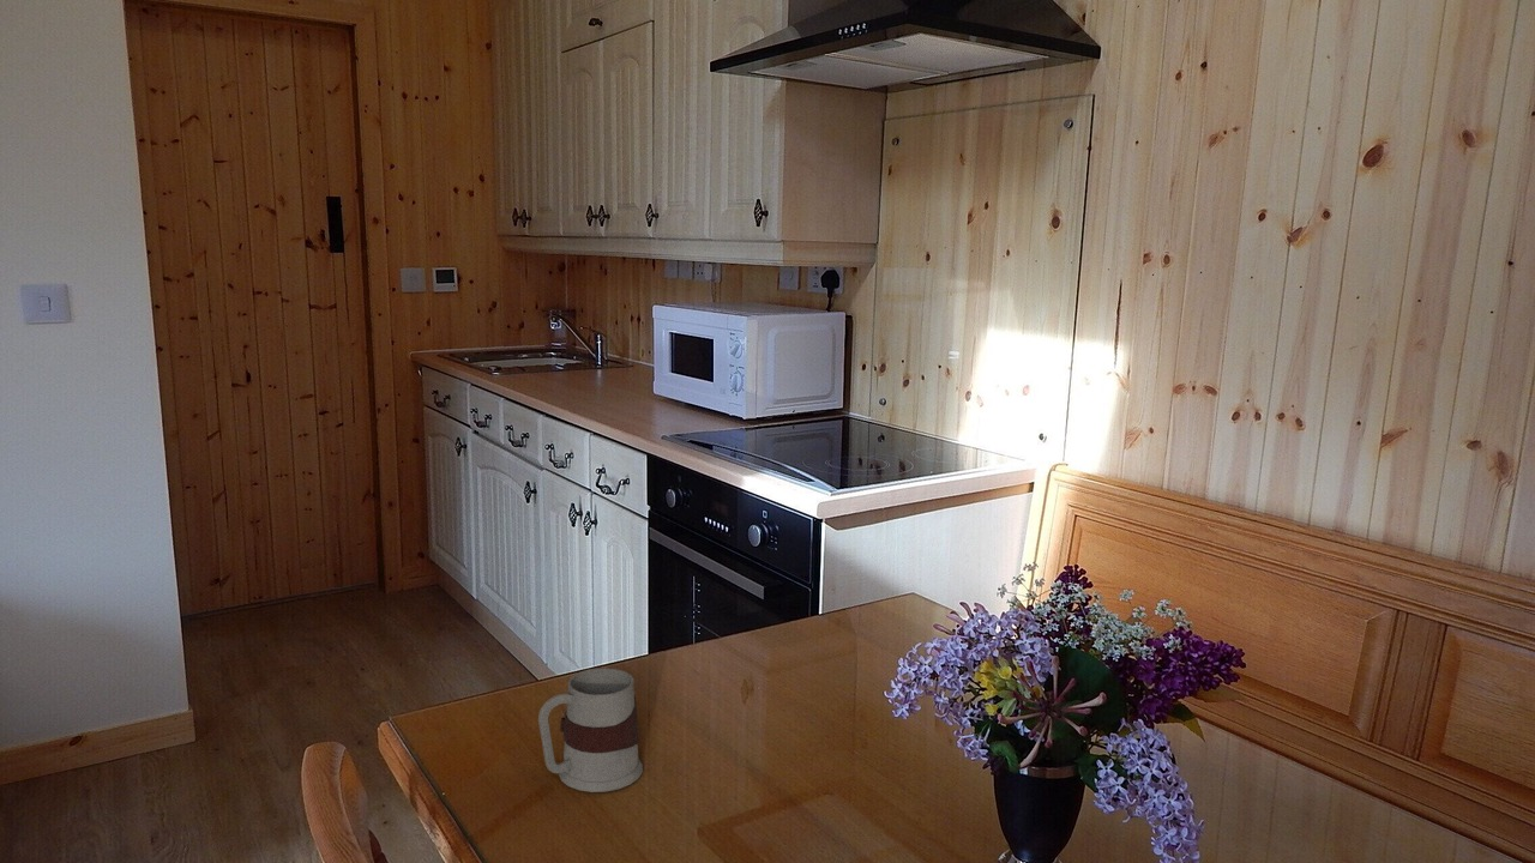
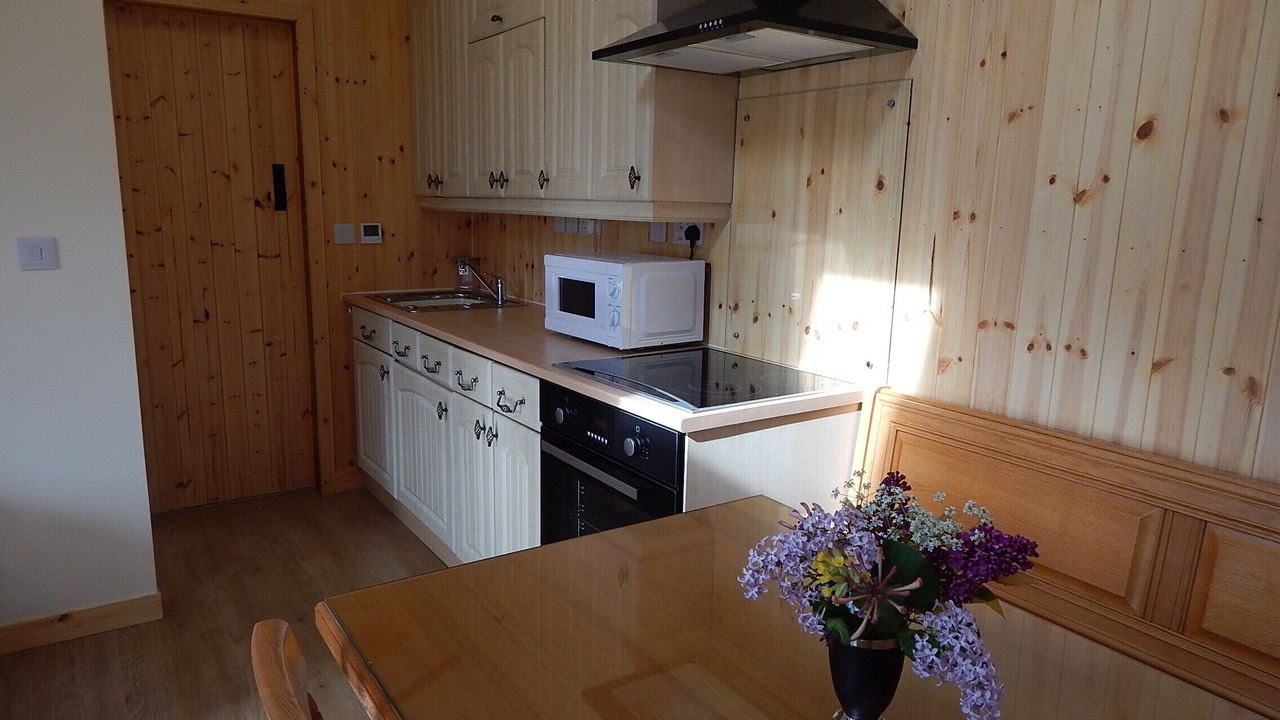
- mug (589, 730)
